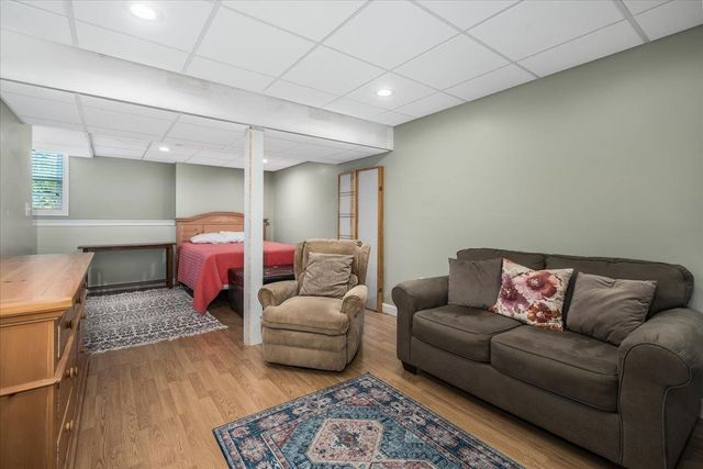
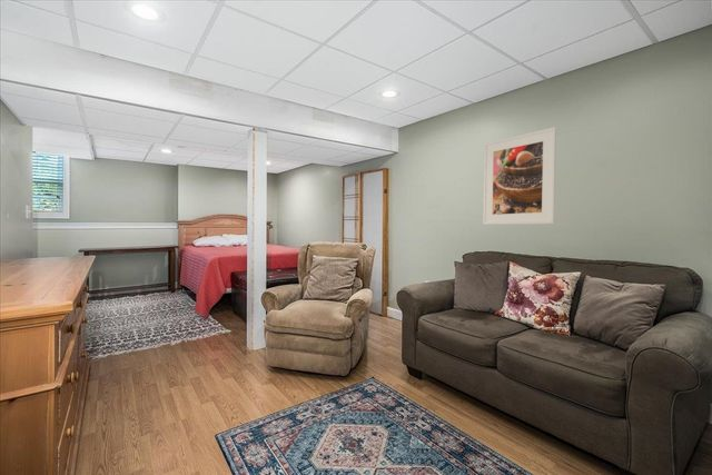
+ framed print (516, 180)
